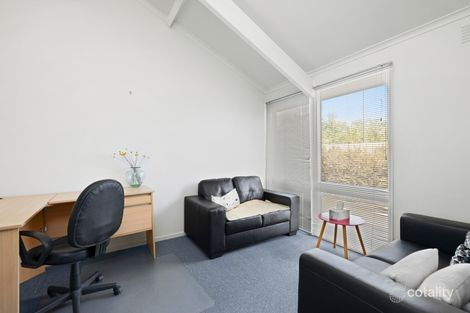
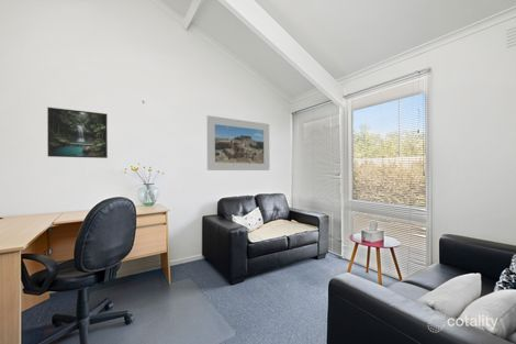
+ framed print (240, 145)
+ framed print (79, 134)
